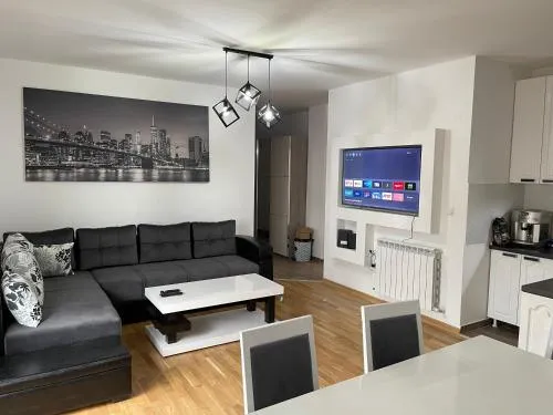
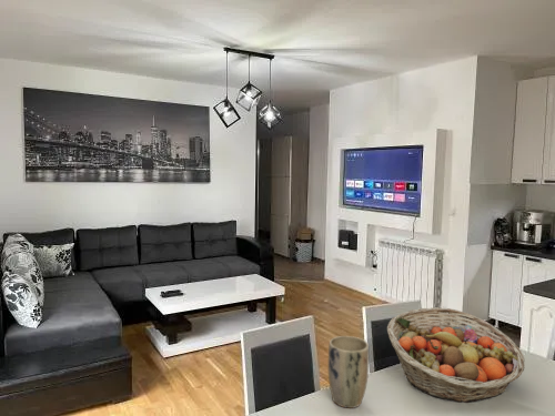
+ plant pot (347, 372)
+ fruit basket (452, 352)
